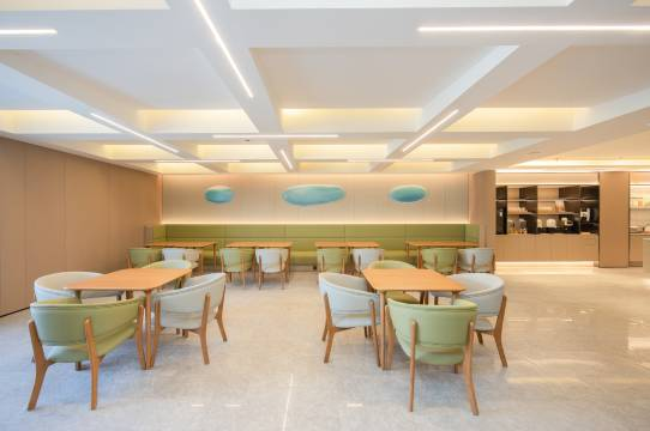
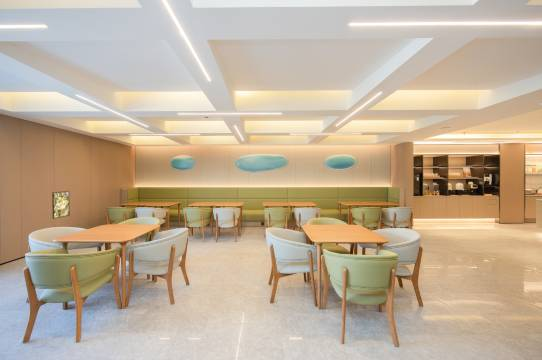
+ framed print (61, 204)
